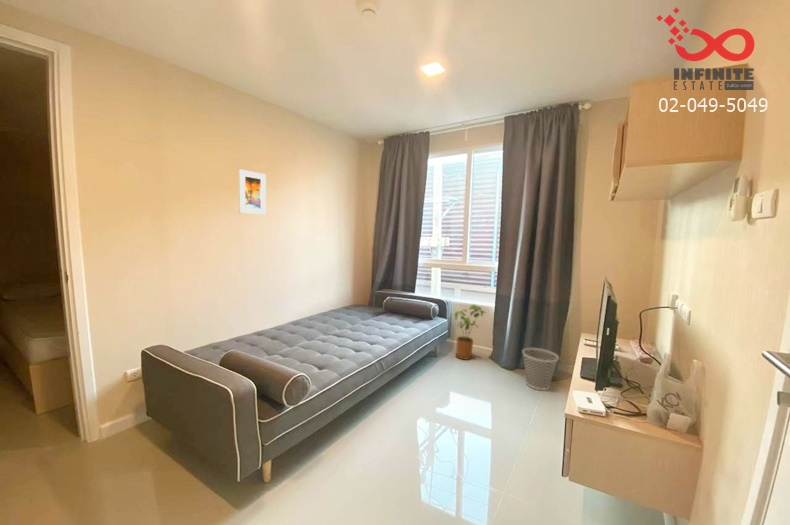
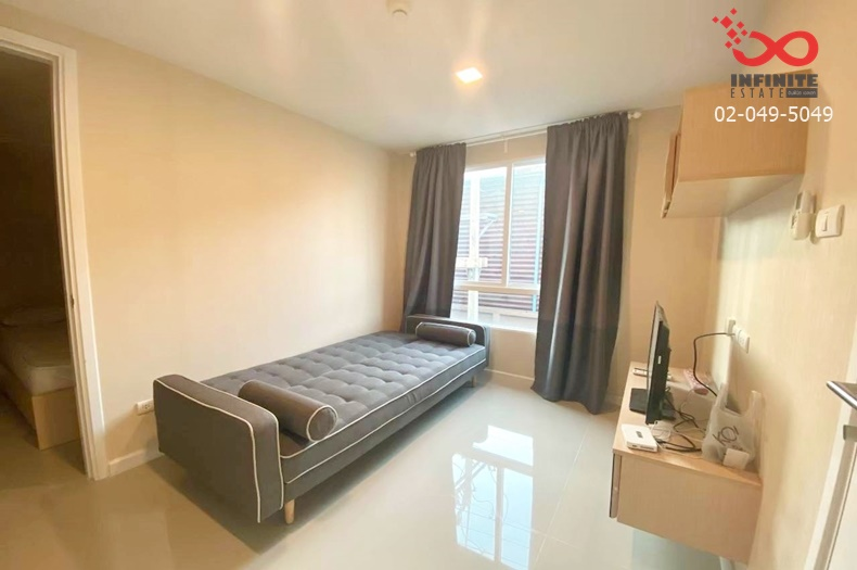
- house plant (467, 332)
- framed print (252, 193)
- wastebasket (538, 369)
